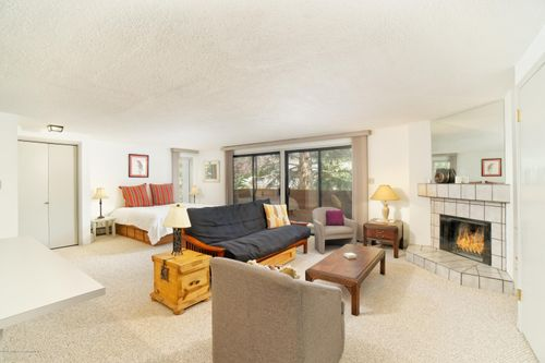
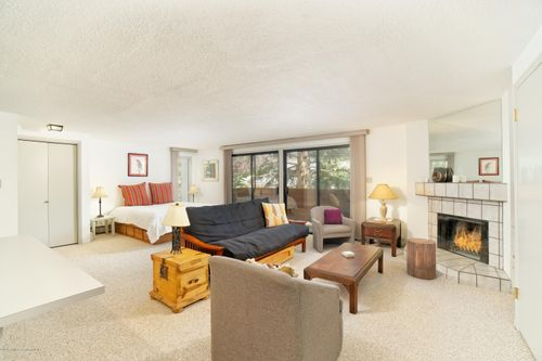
+ stool (421, 257)
